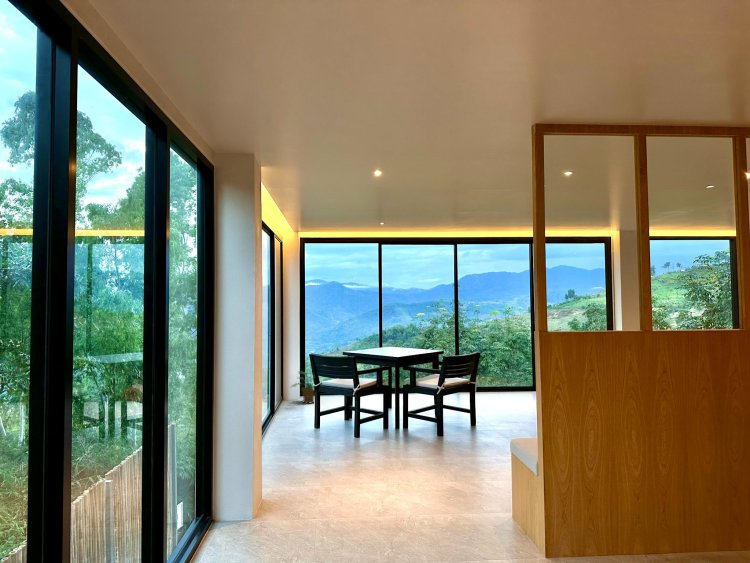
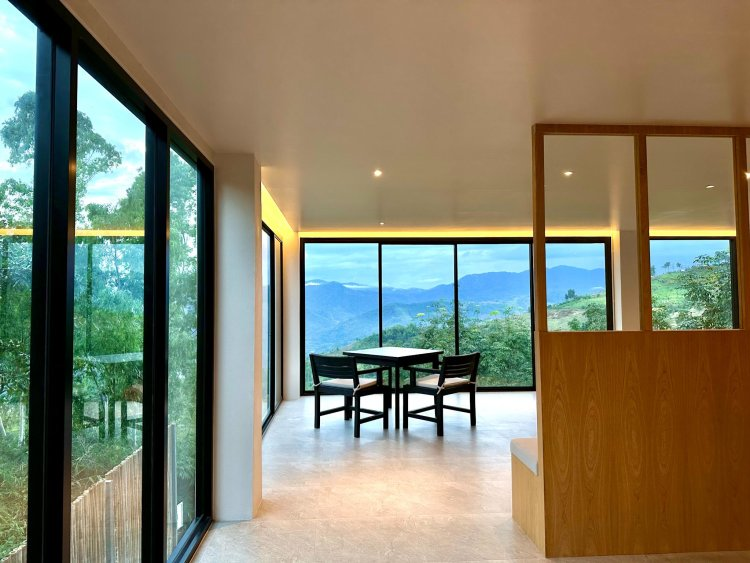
- potted plant (306, 386)
